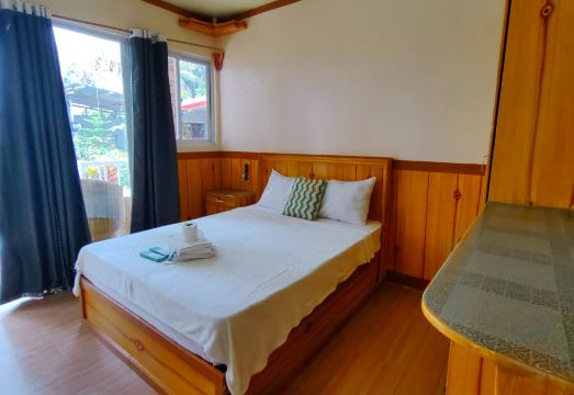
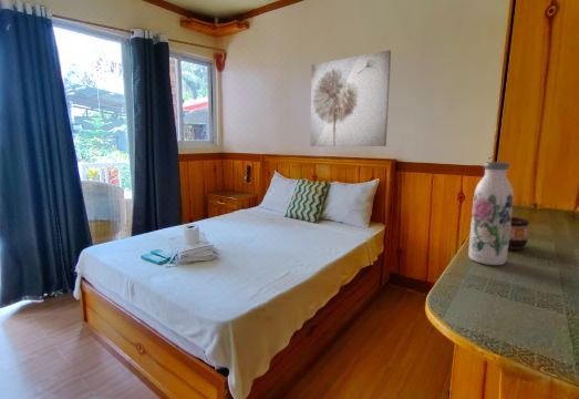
+ cup (509, 232)
+ wall art (347, 103)
+ water bottle (490, 212)
